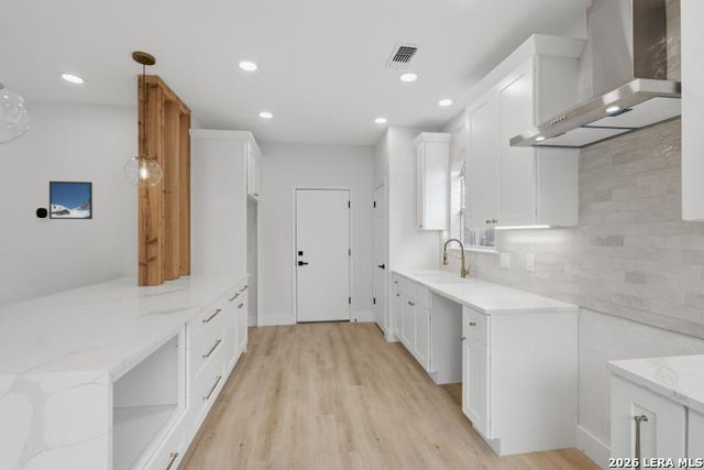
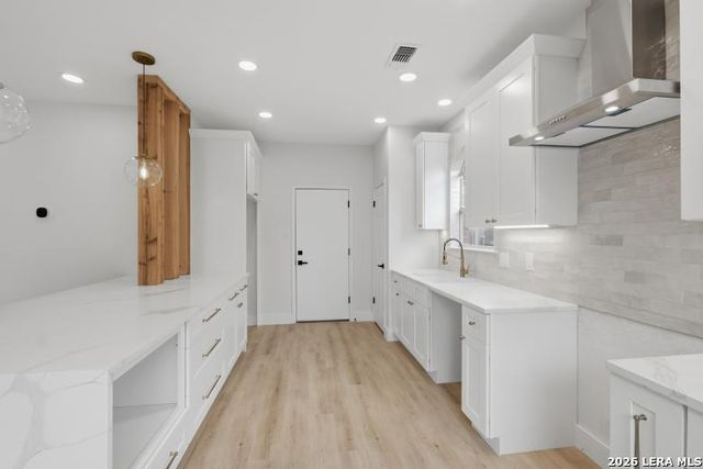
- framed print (70, 200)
